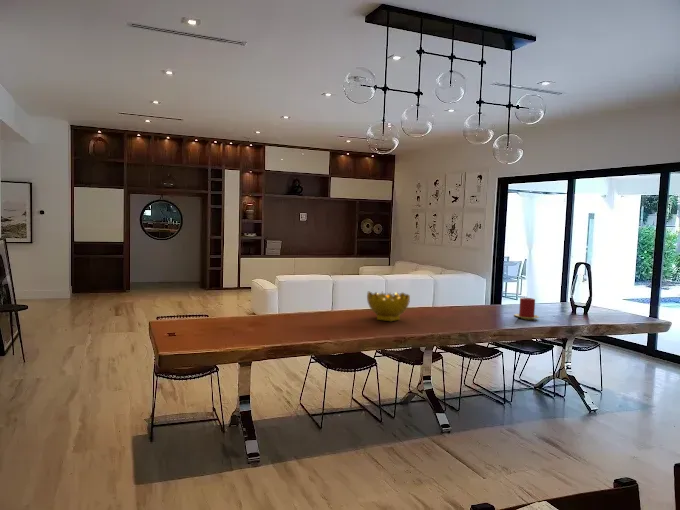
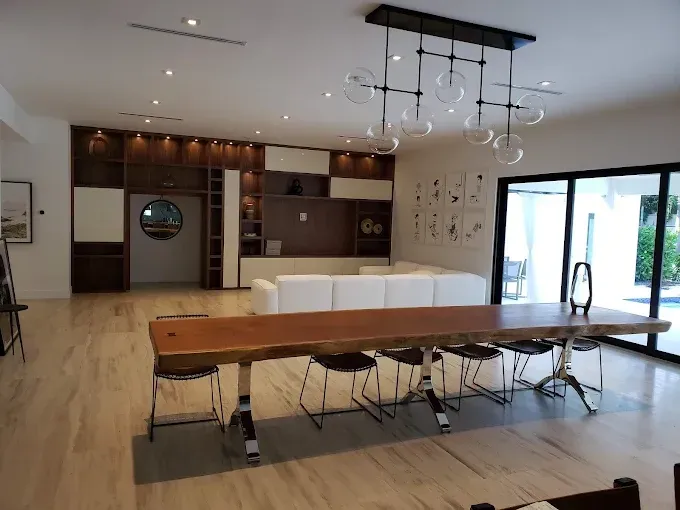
- decorative bowl (388, 305)
- candle (527, 308)
